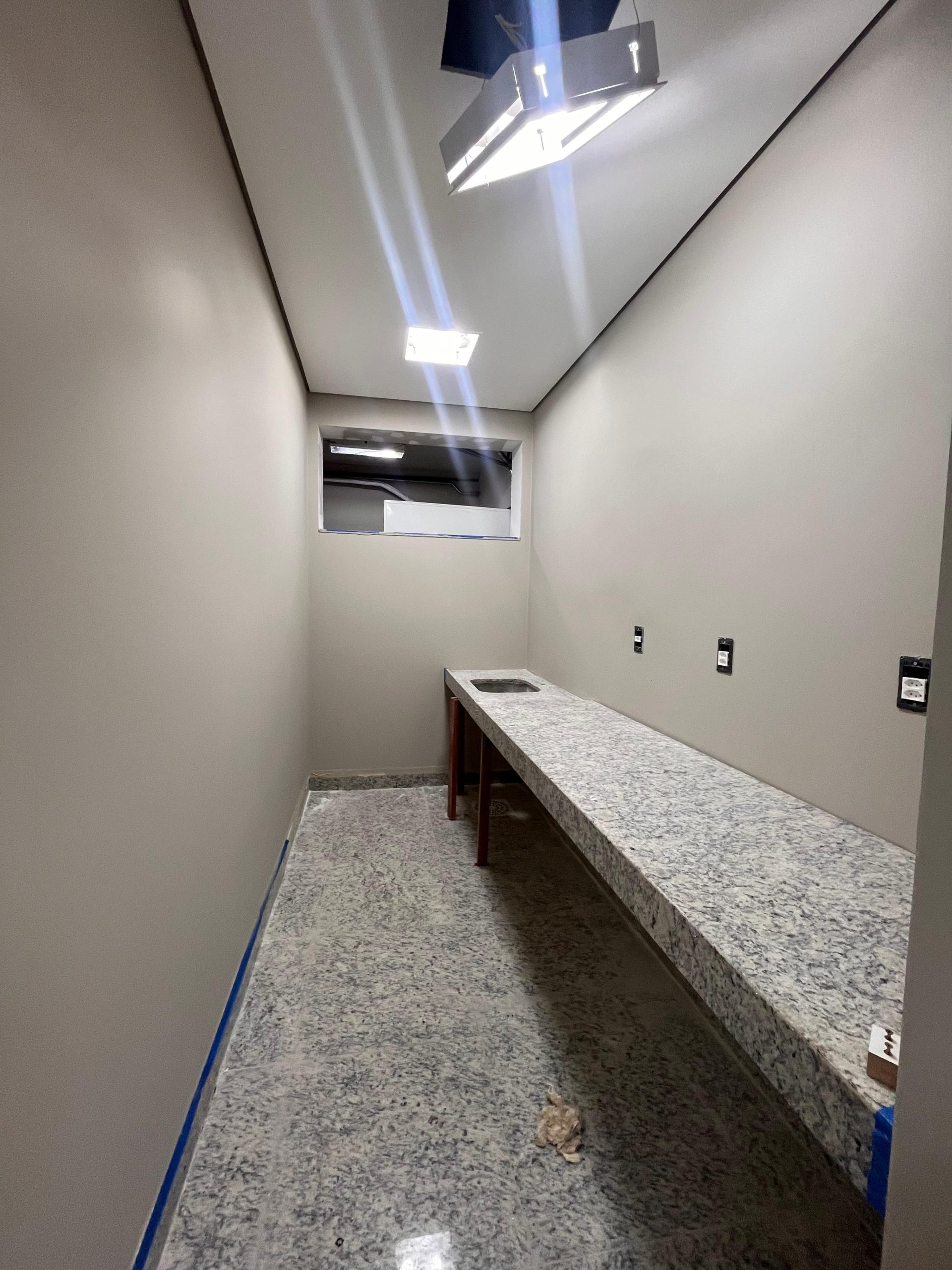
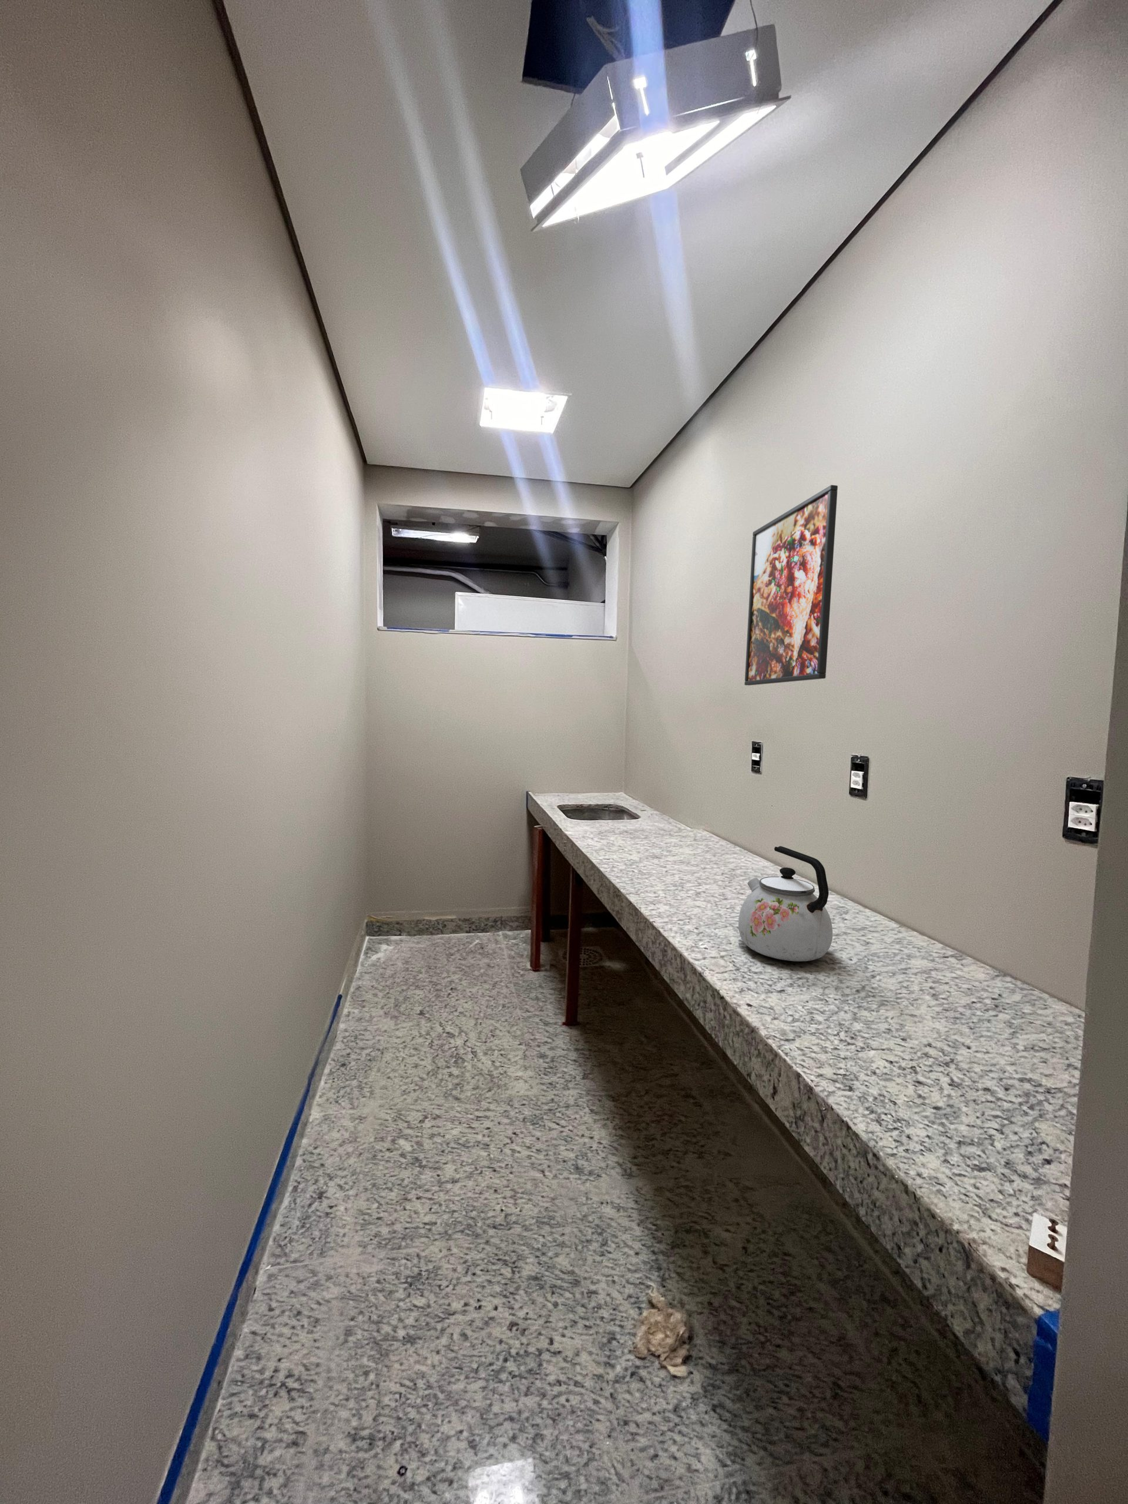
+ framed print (784, 598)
+ kettle (784, 900)
